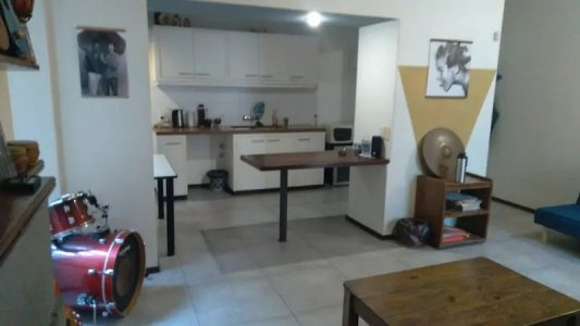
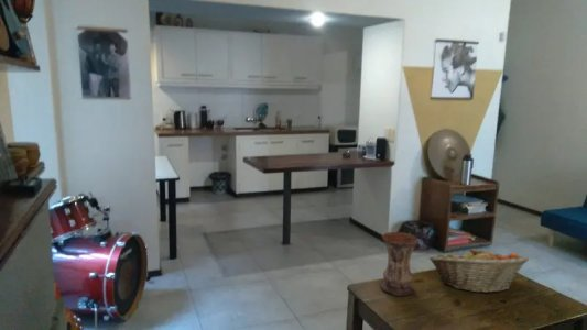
+ vase (399, 263)
+ fruit basket (477, 265)
